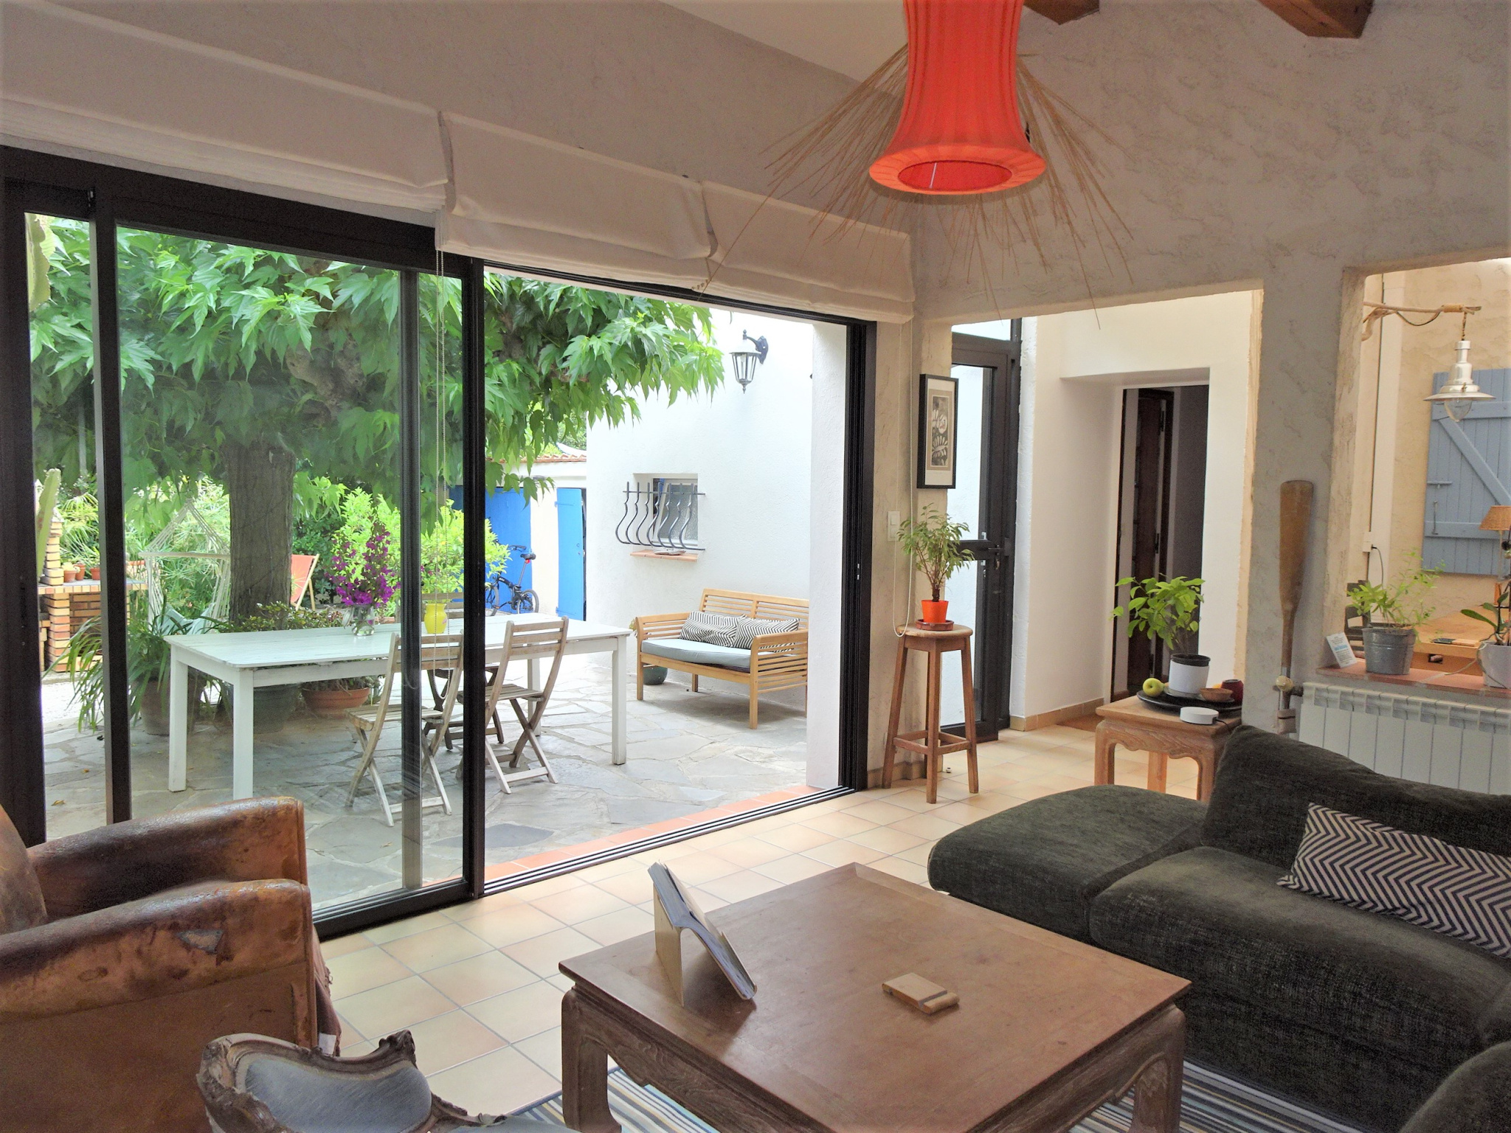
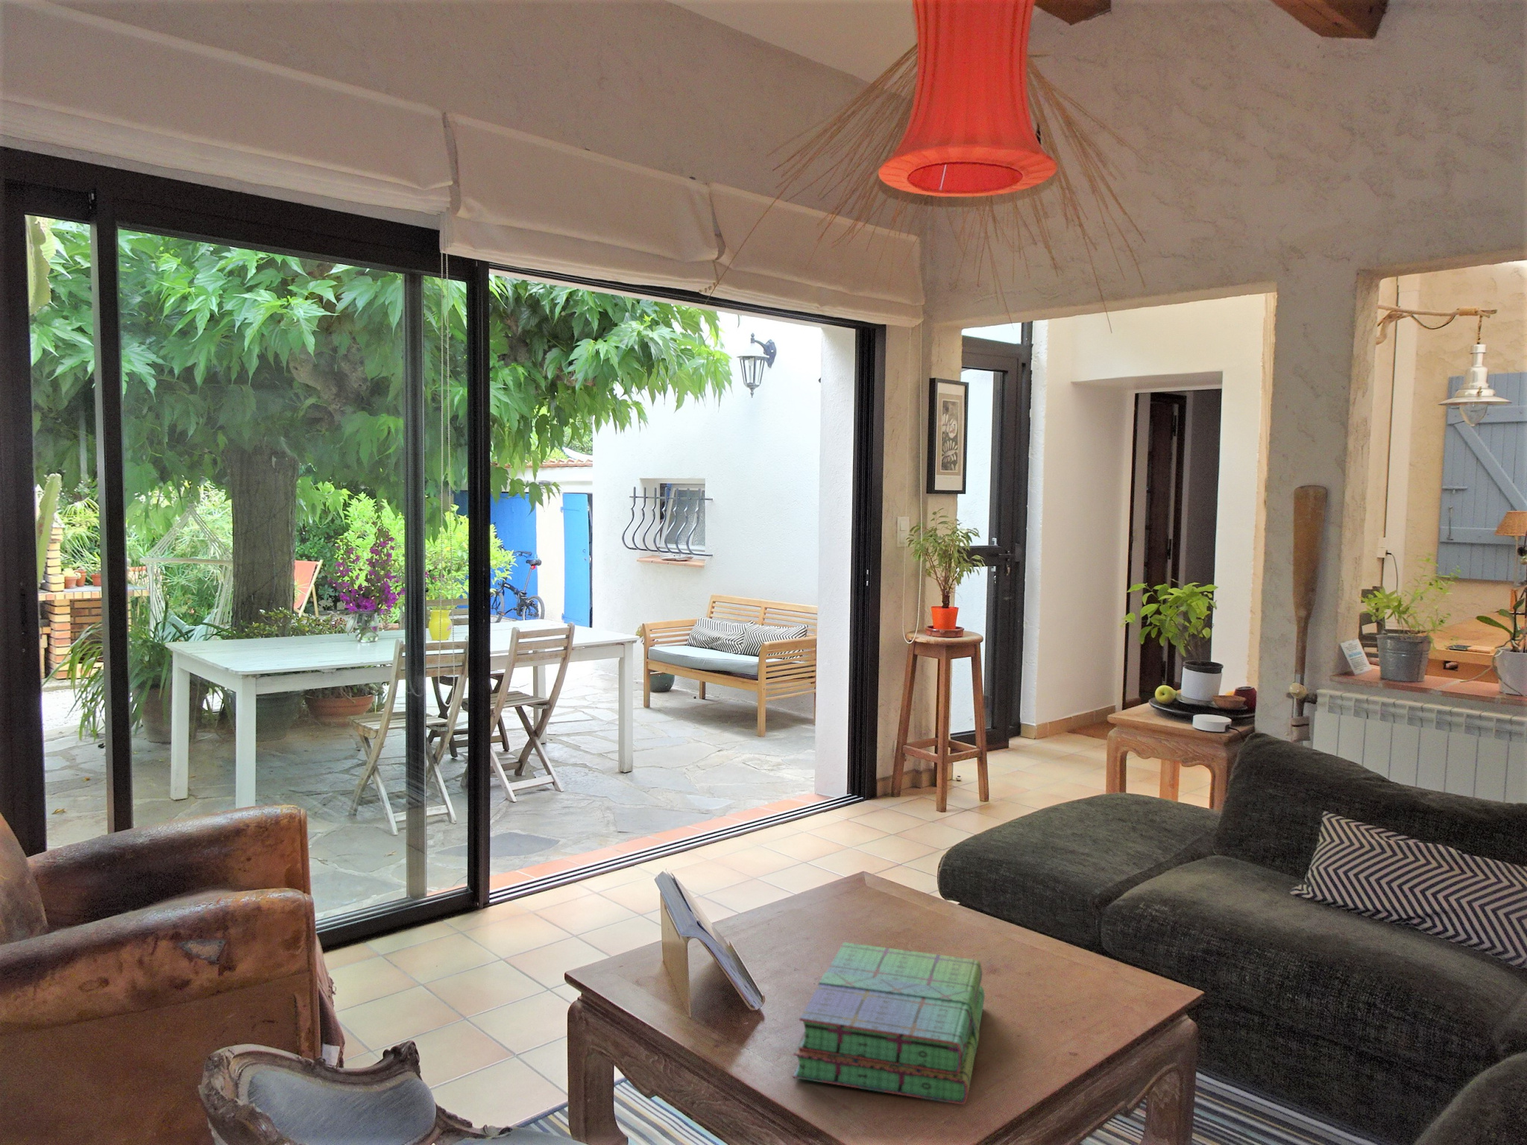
+ stack of books (896, 1013)
